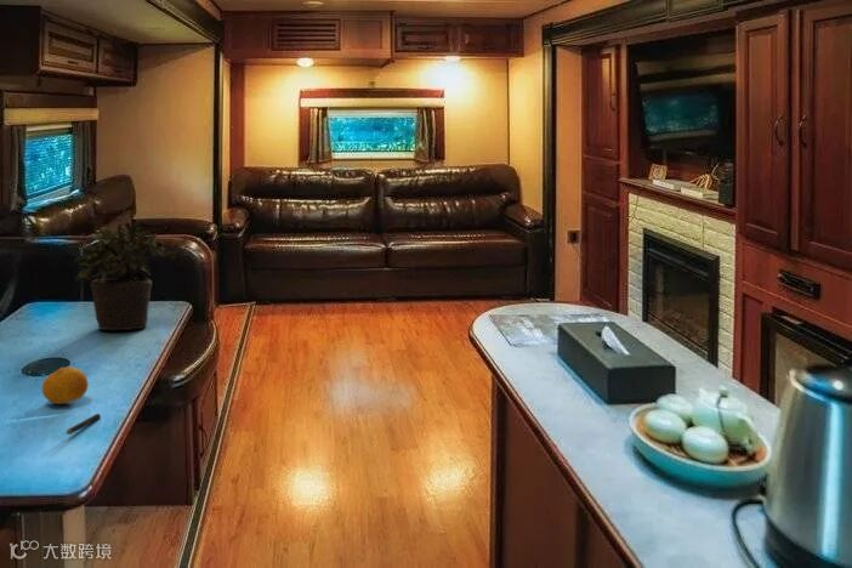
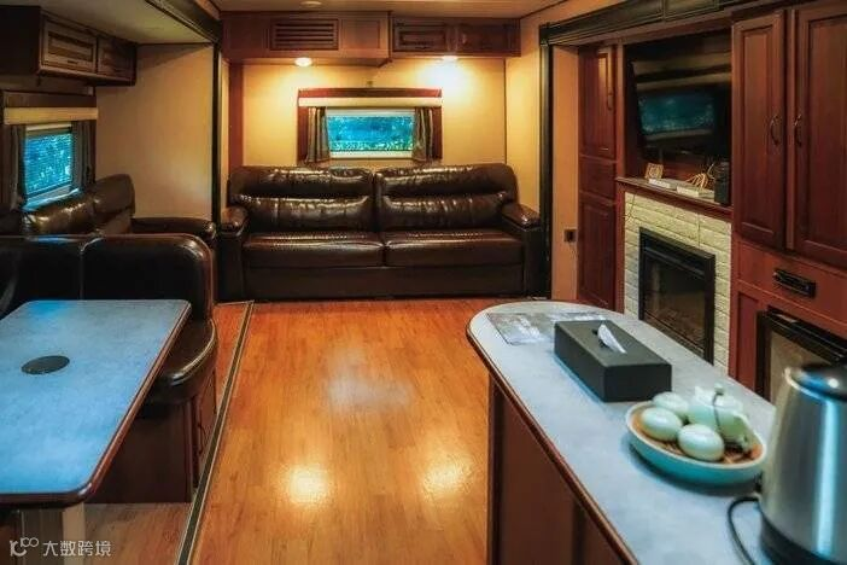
- fruit (66, 385)
- pen (83, 424)
- potted plant (126, 273)
